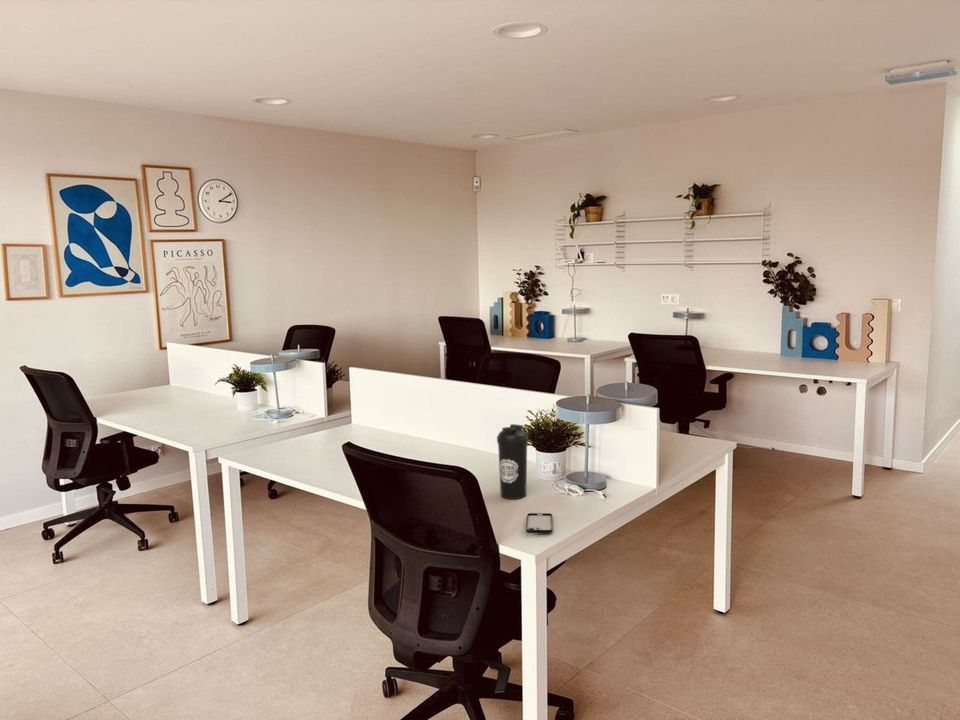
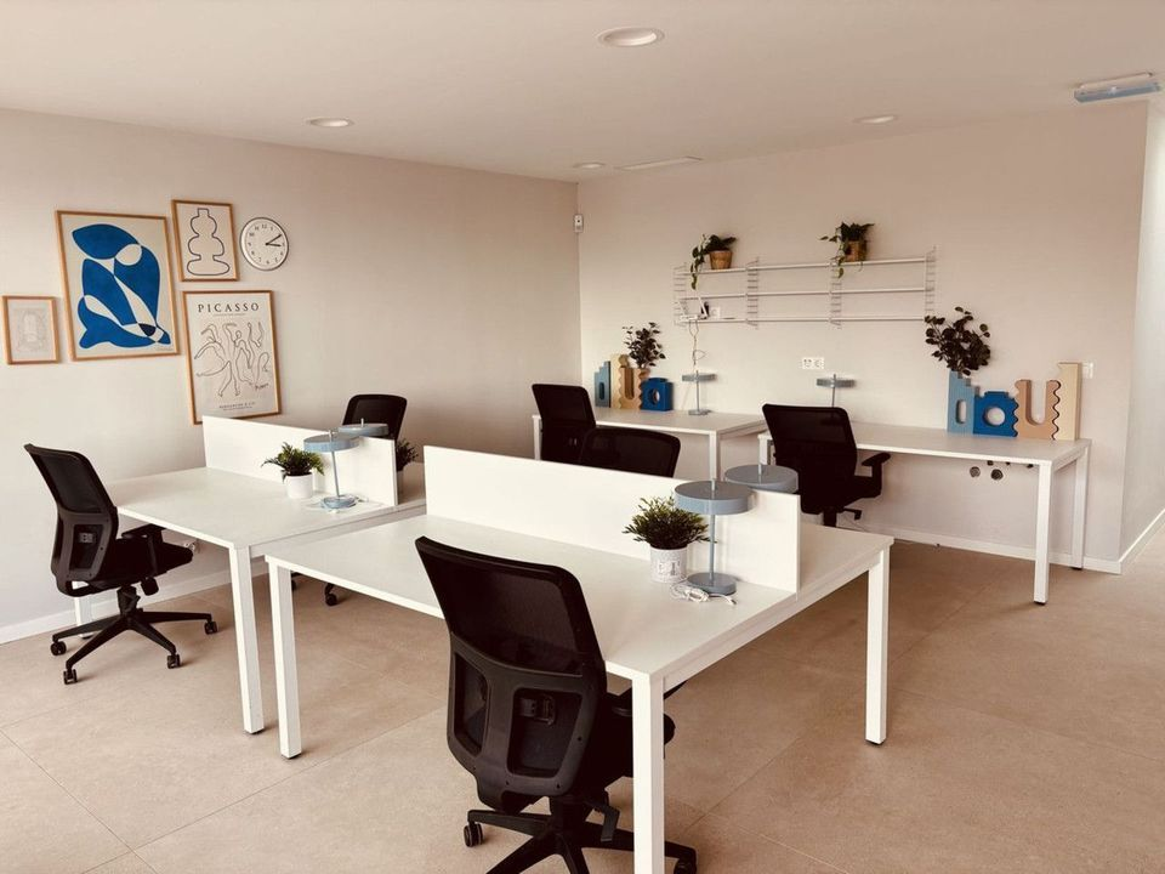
- smartphone (539, 522)
- water bottle (512, 460)
